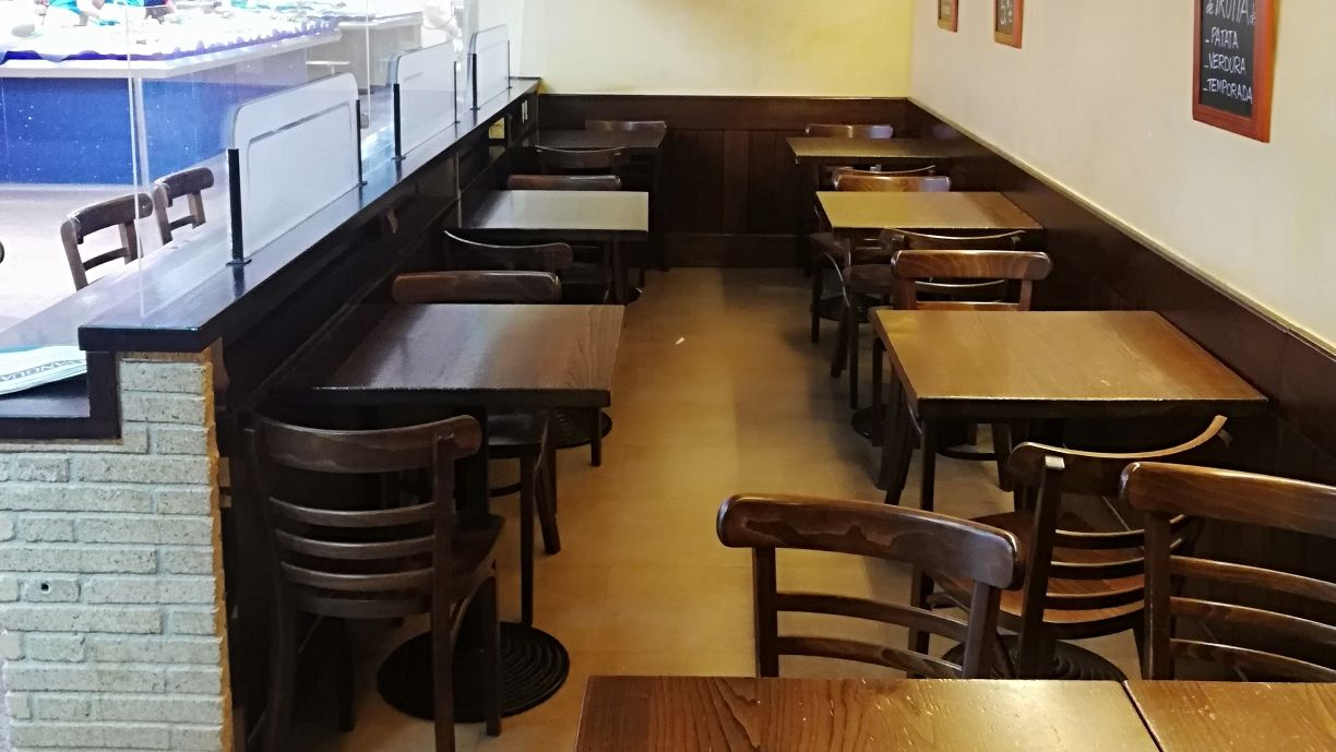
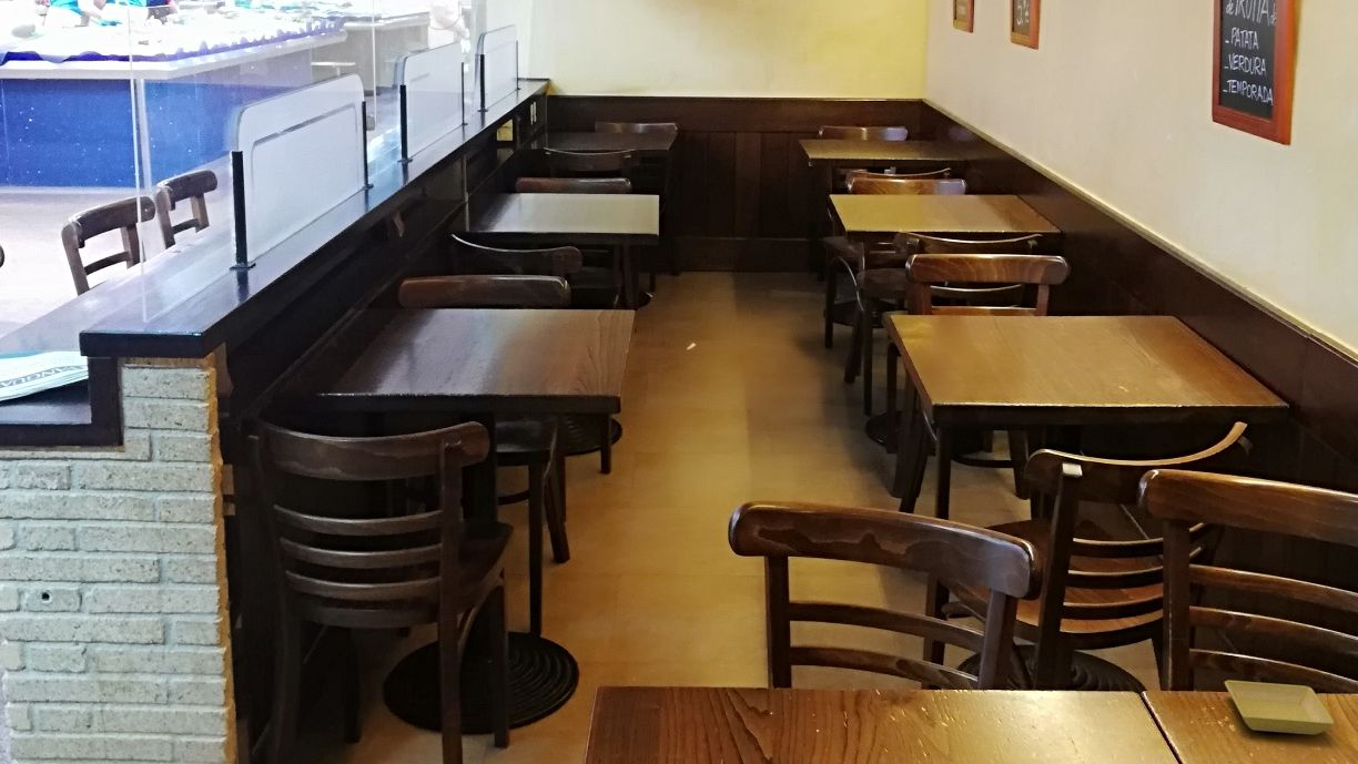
+ saucer (1276, 710)
